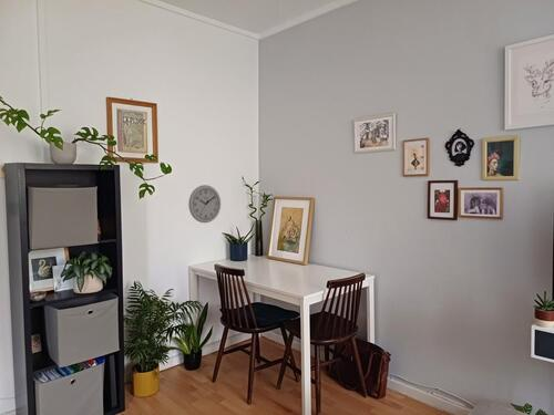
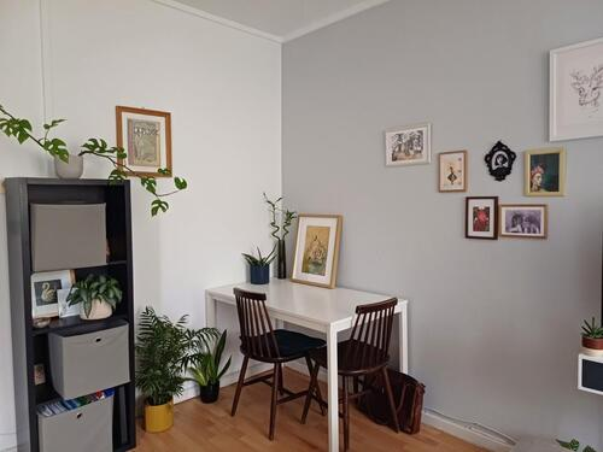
- wall clock (205, 204)
